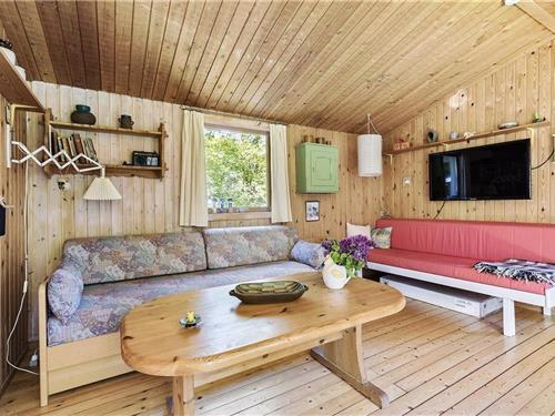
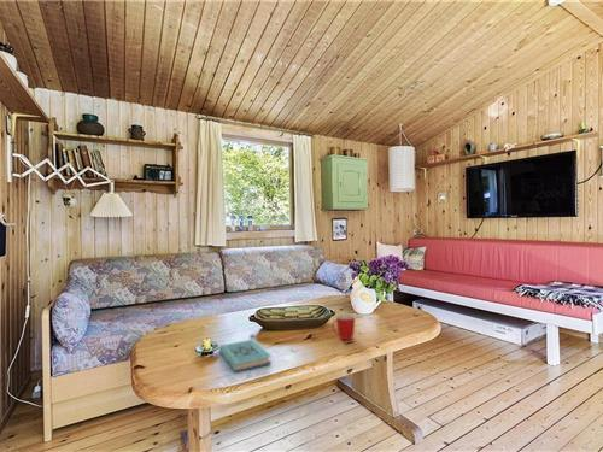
+ book (244, 353)
+ mug (343, 328)
